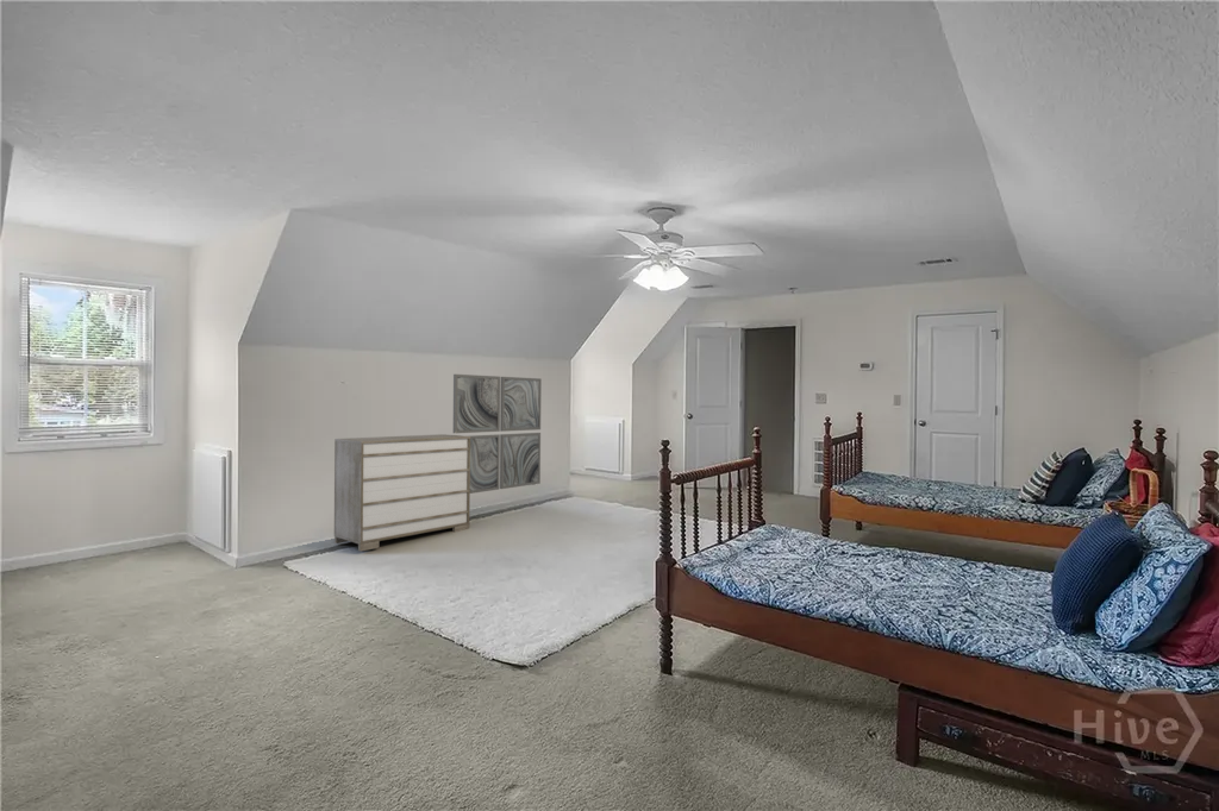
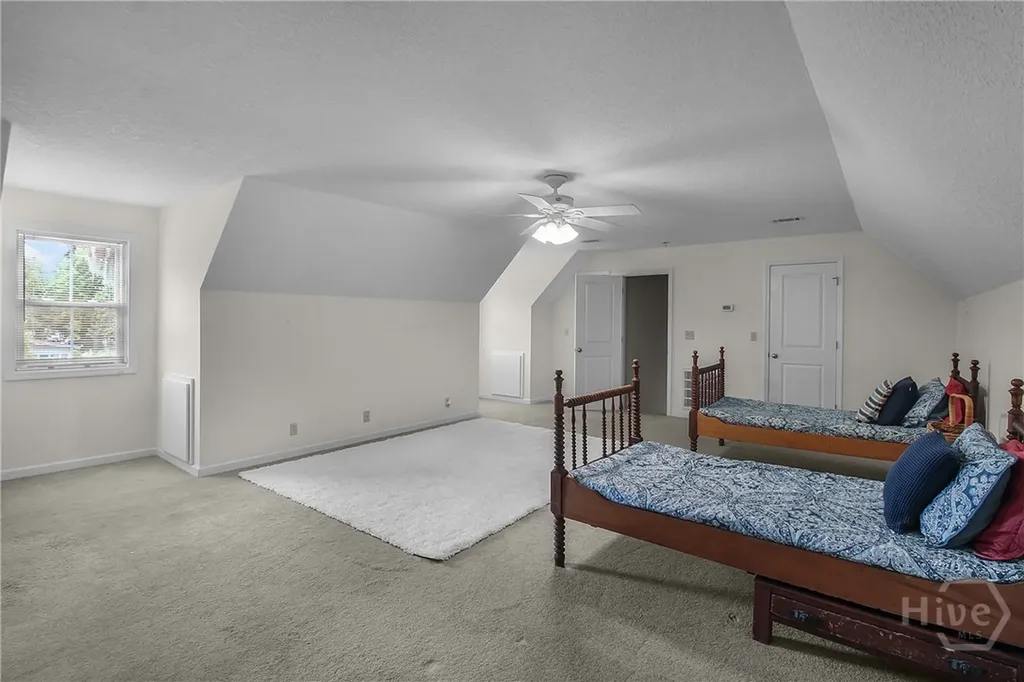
- wall art (500, 434)
- dresser (405, 486)
